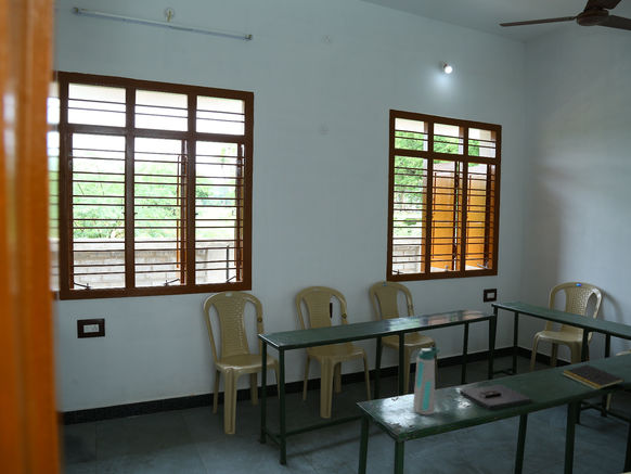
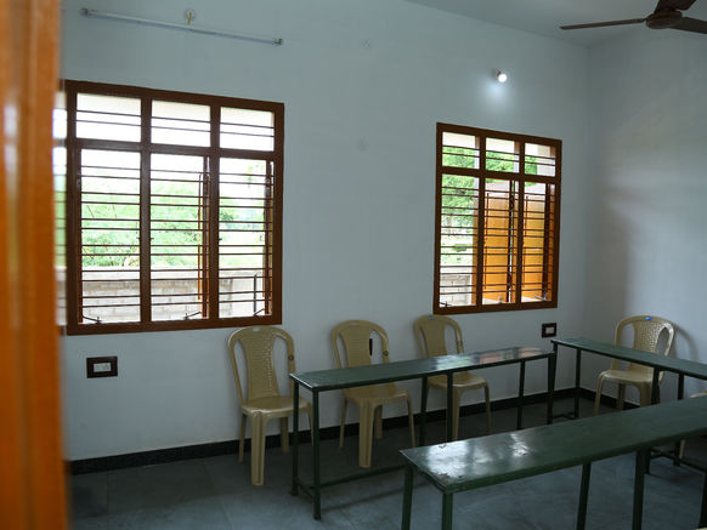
- water bottle (426, 380)
- notepad (591, 376)
- book (494, 395)
